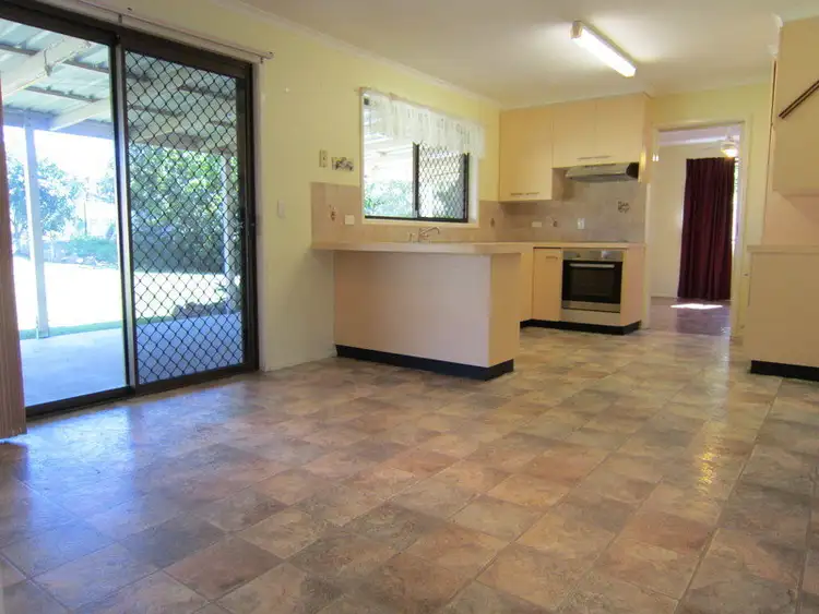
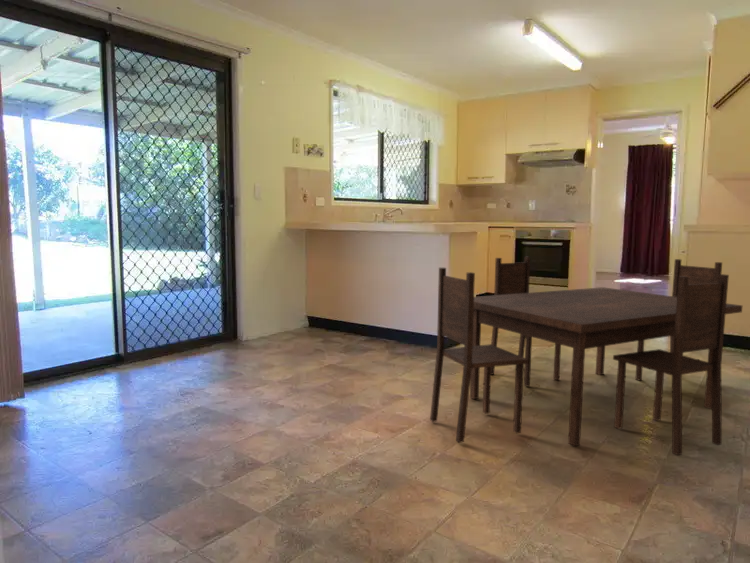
+ dining set (587, 334)
